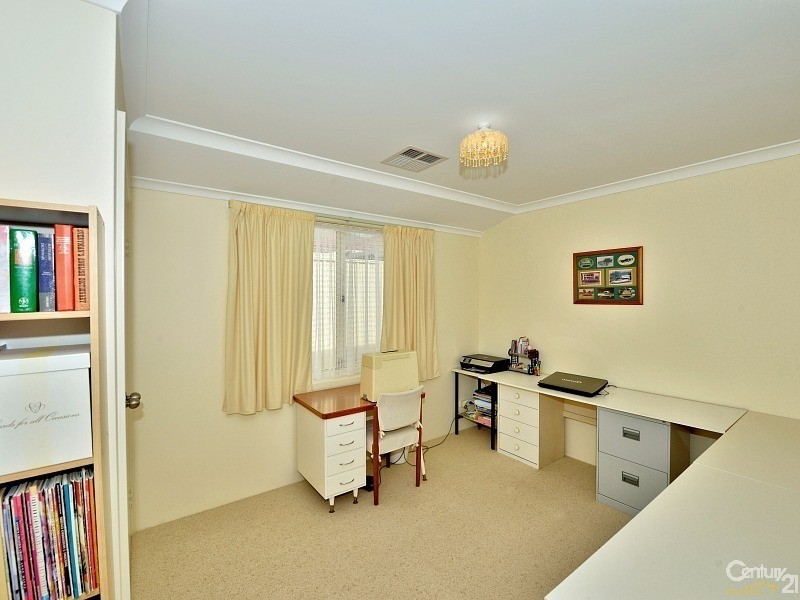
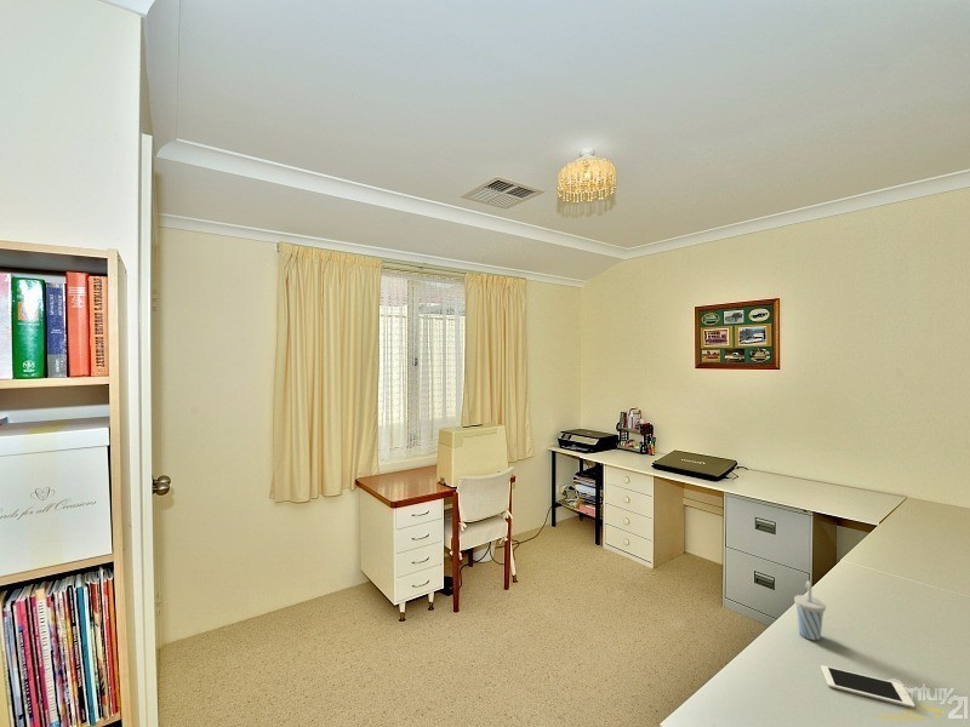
+ cup (809, 608)
+ cell phone (865, 685)
